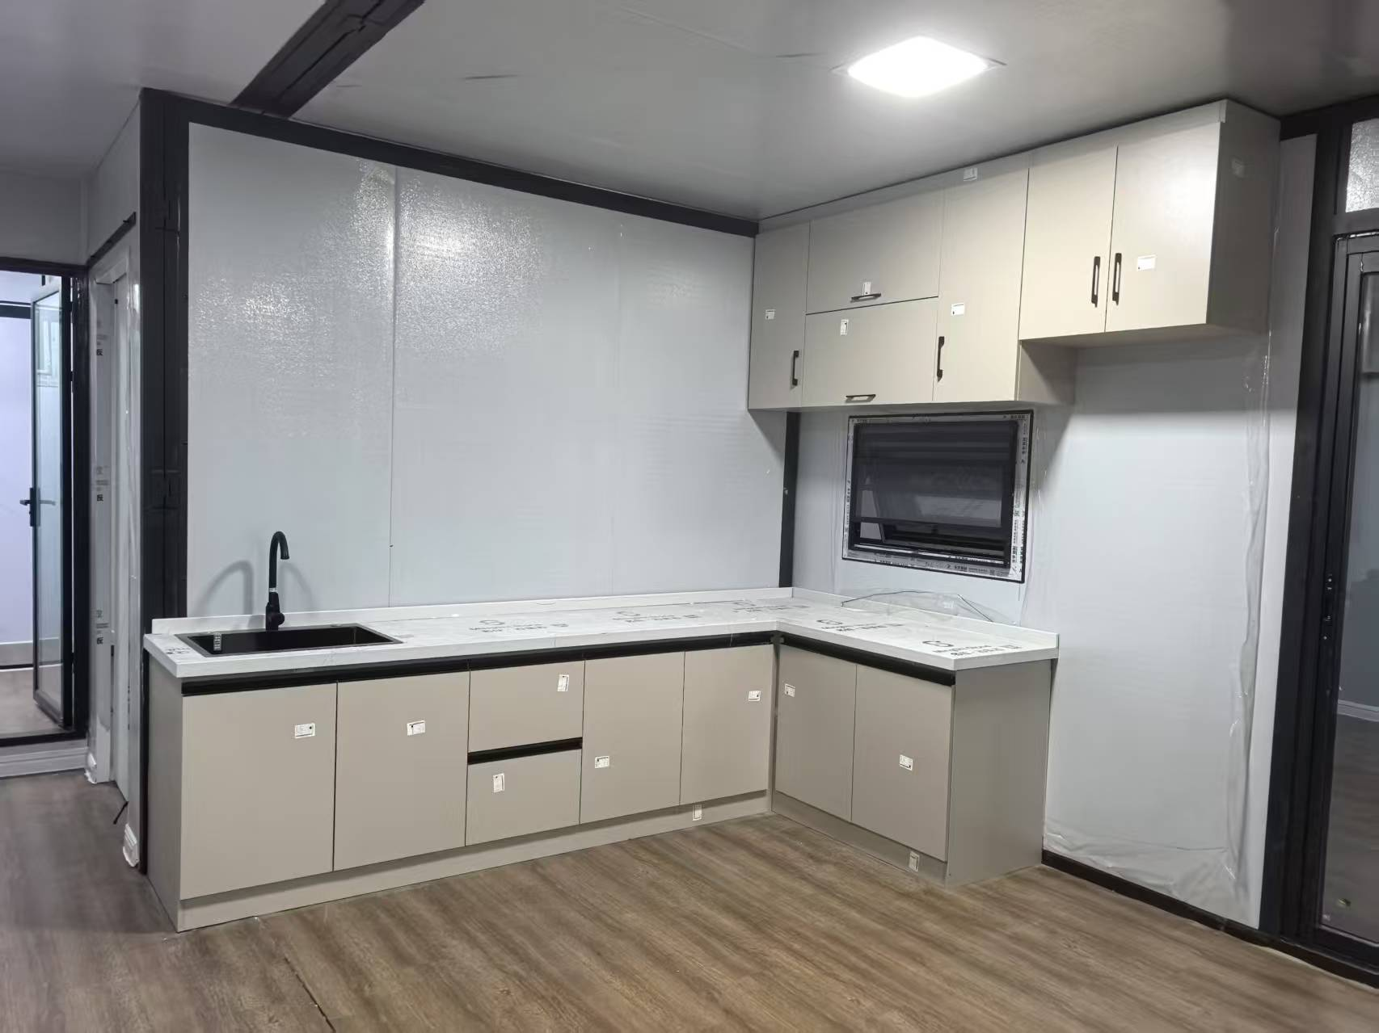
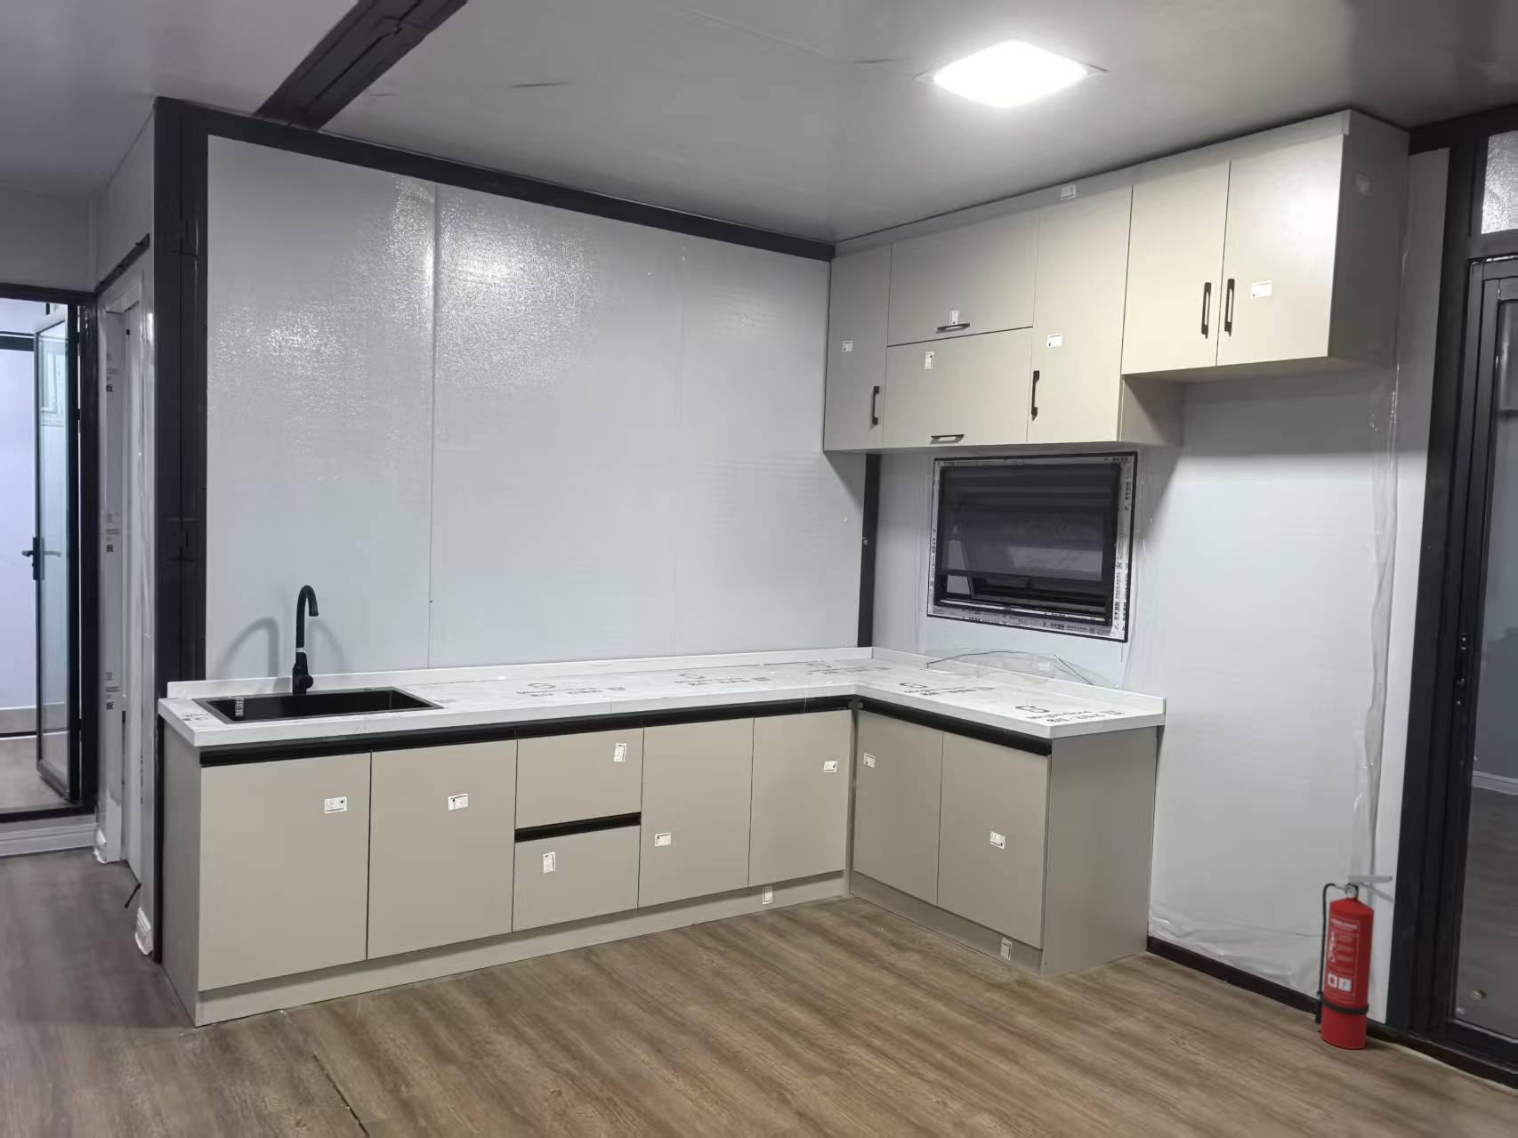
+ fire extinguisher (1354, 955)
